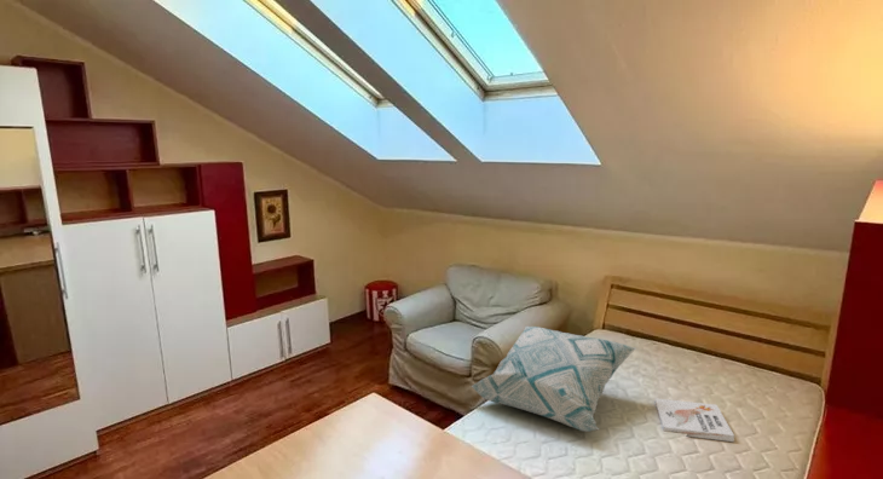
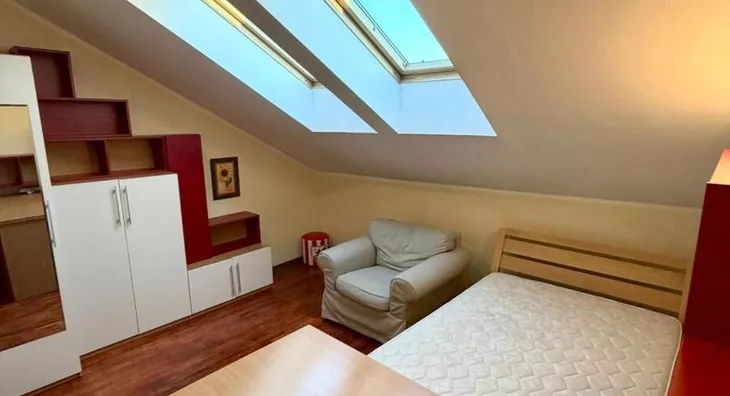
- book (691, 417)
- decorative pillow (554, 371)
